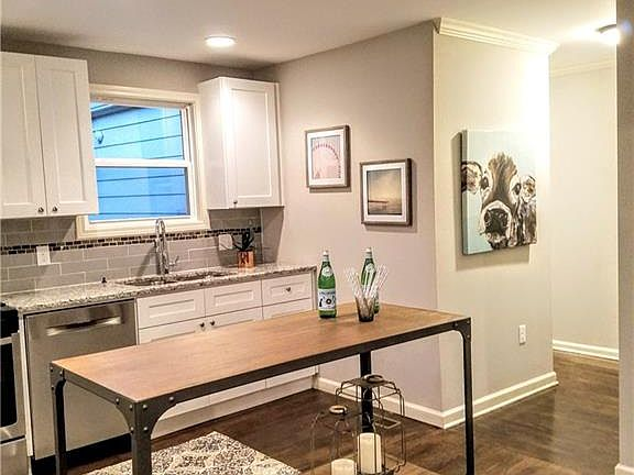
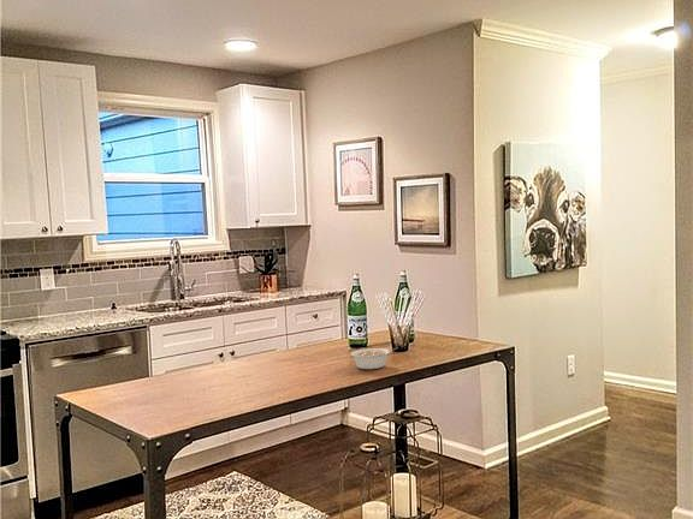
+ legume (372, 357)
